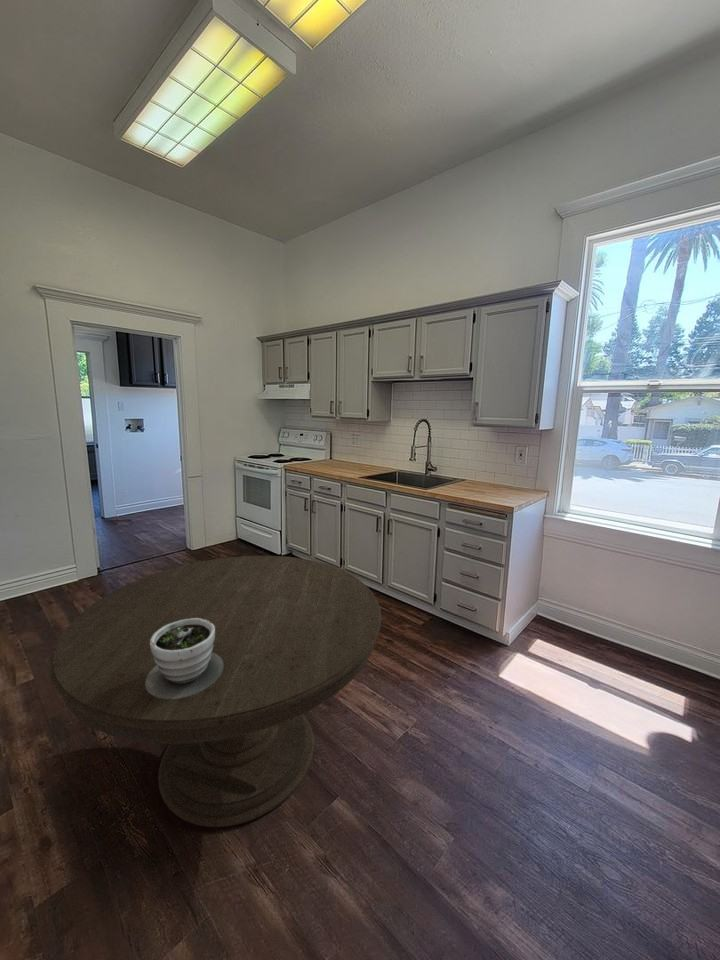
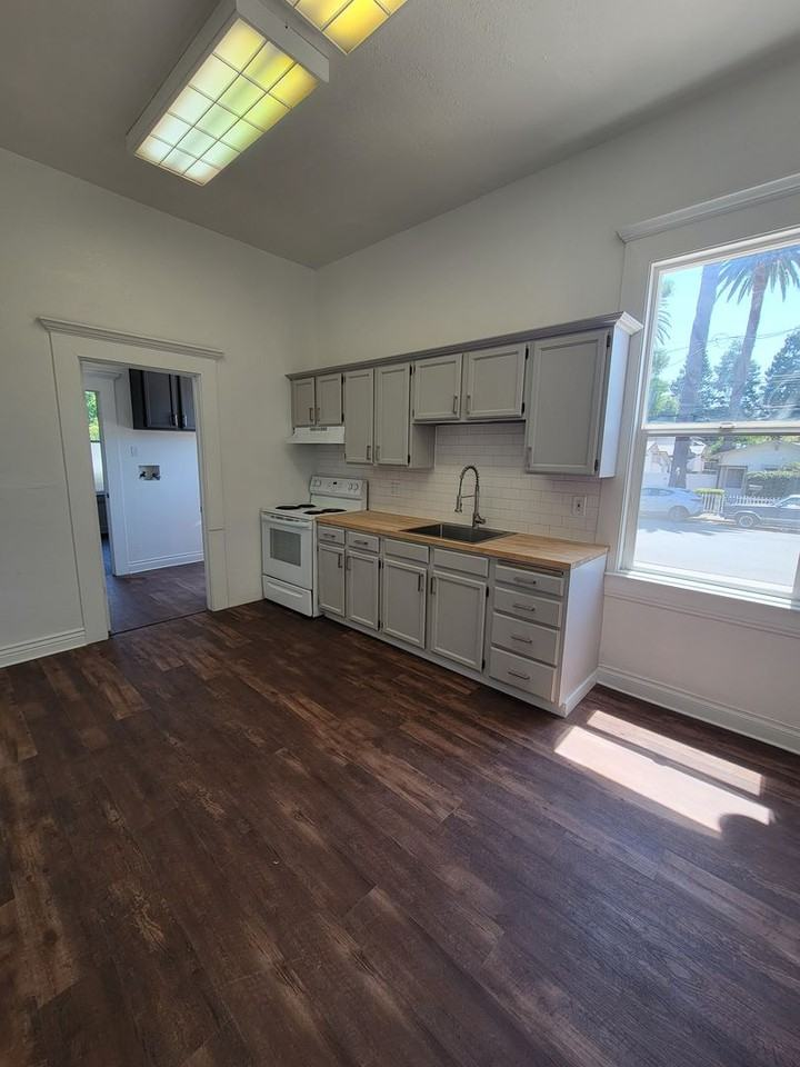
- dining table (237, 682)
- planter (184, 651)
